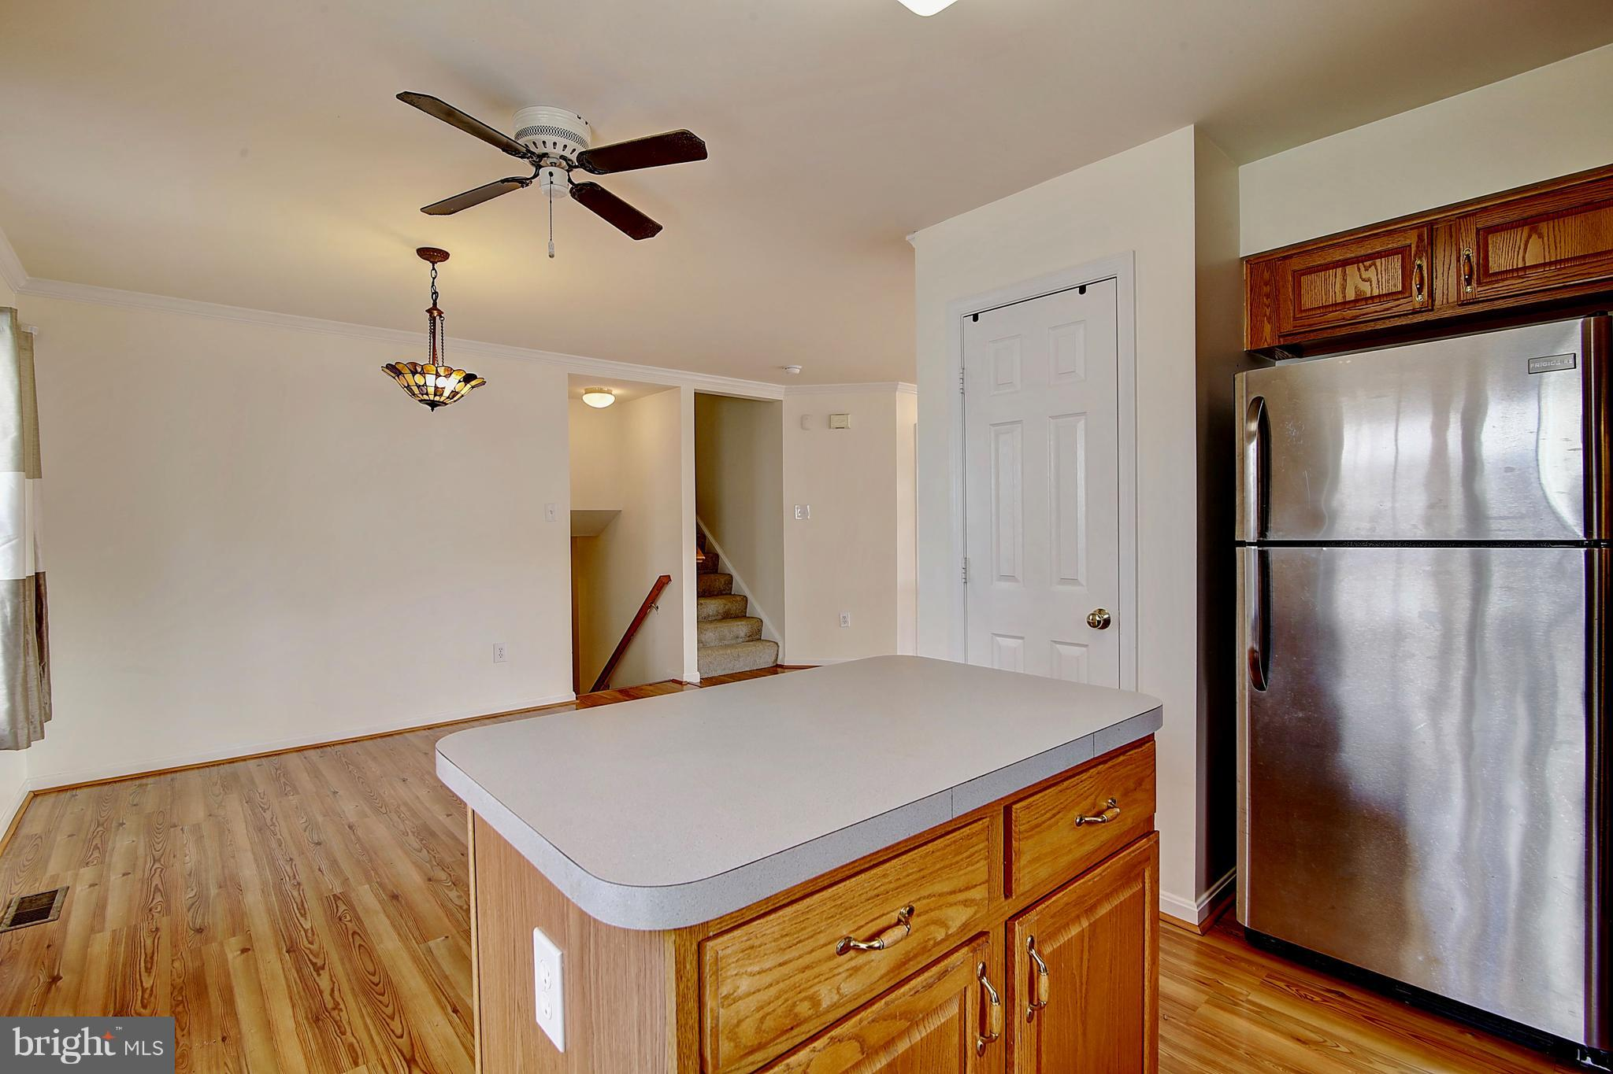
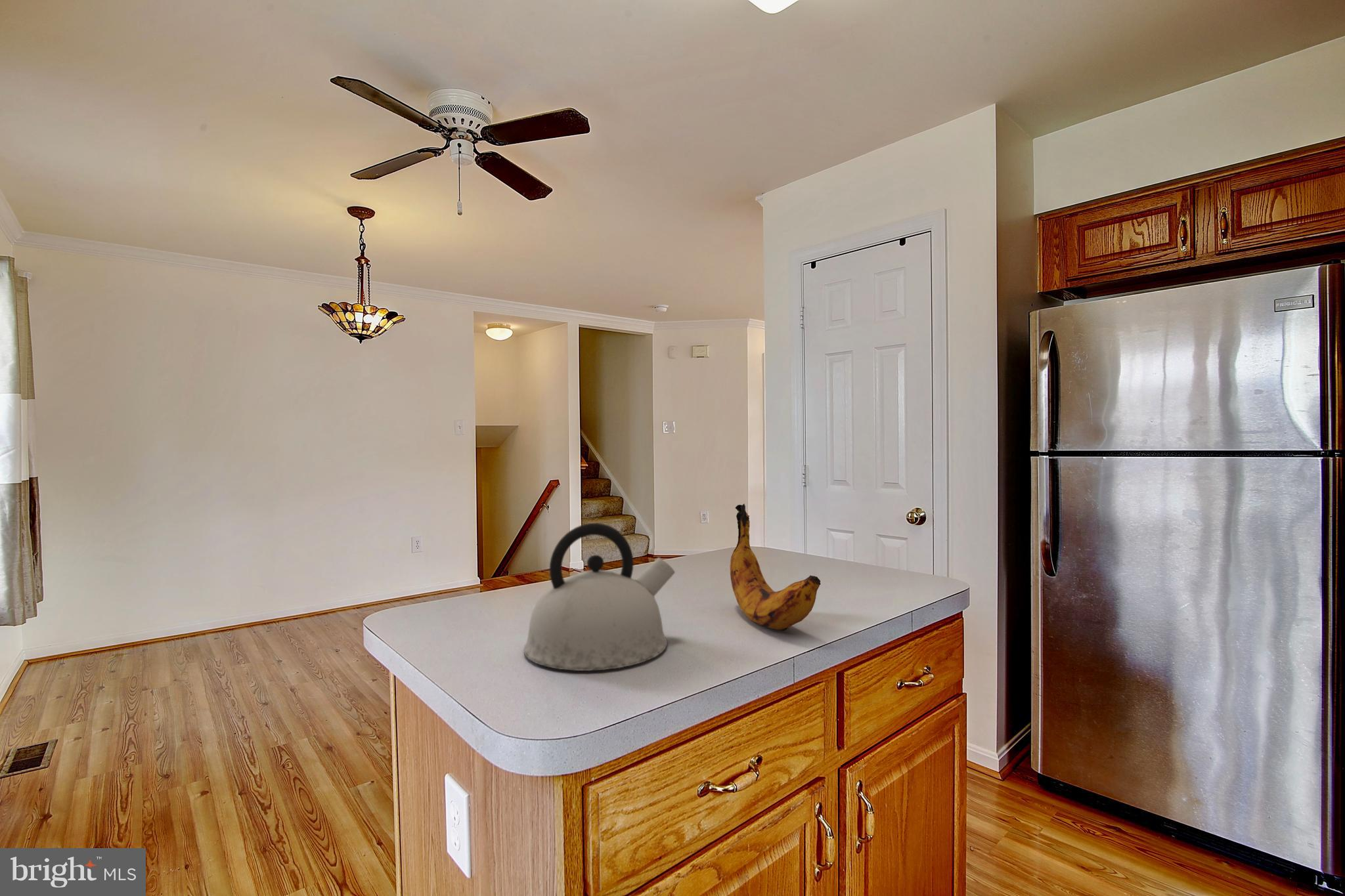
+ kettle (602, 584)
+ banana (759, 566)
